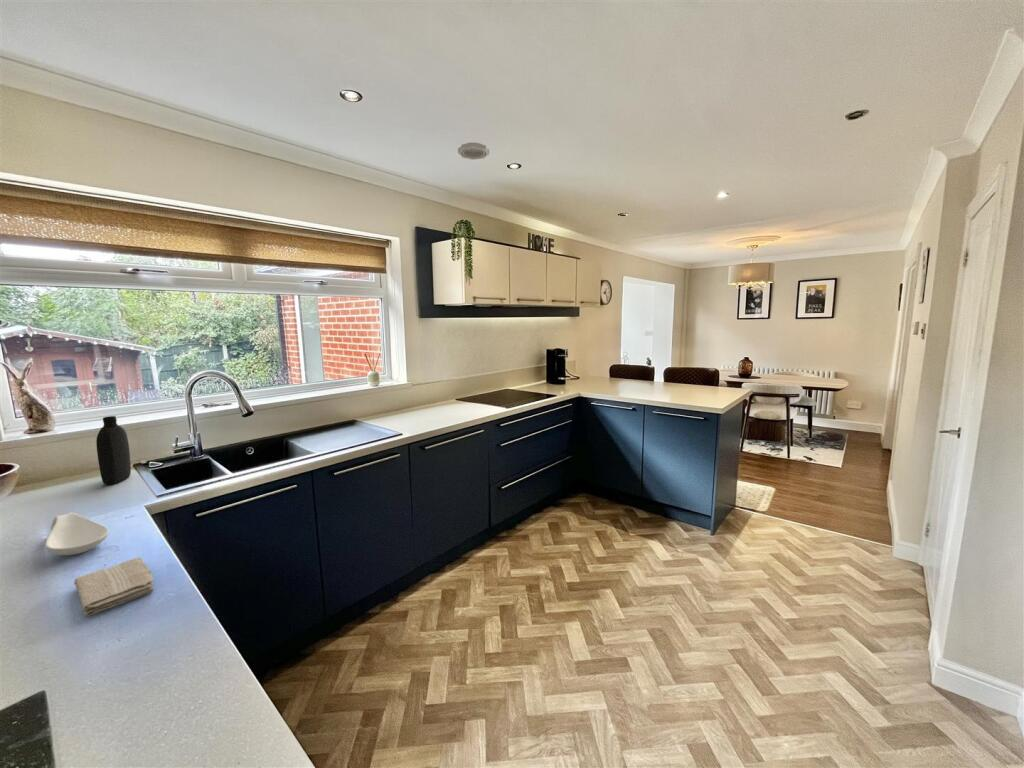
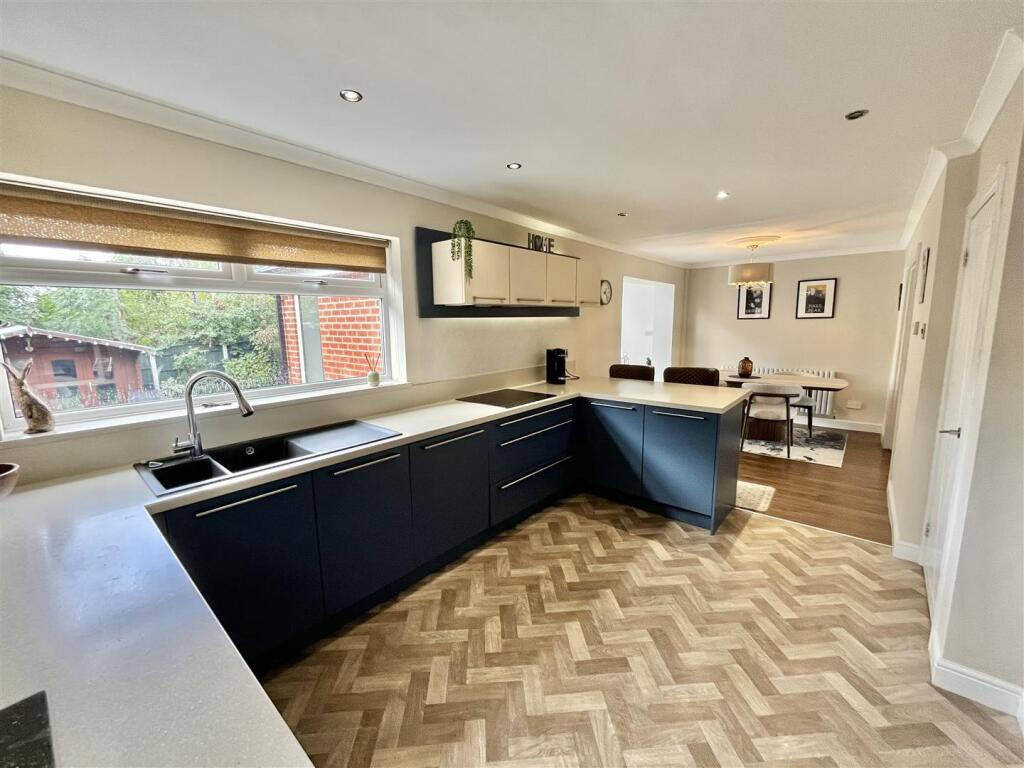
- washcloth (114, 583)
- smoke detector (473, 148)
- spoon rest (71, 531)
- bottle (113, 448)
